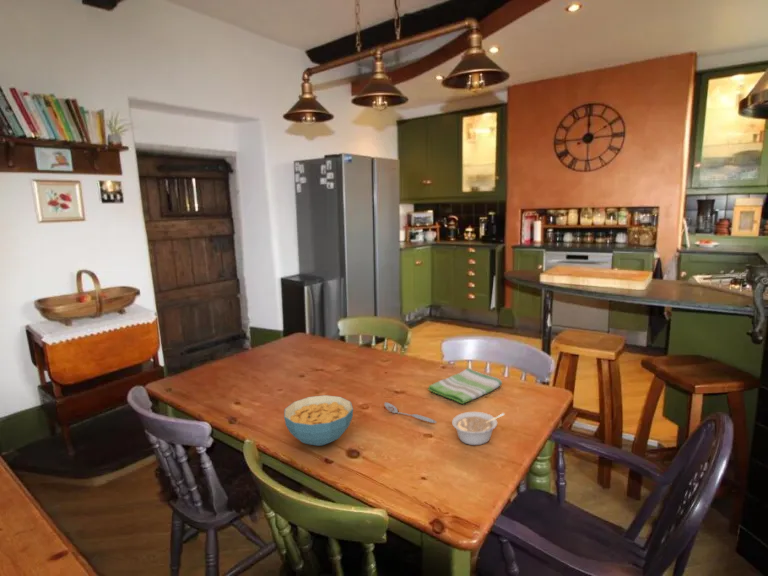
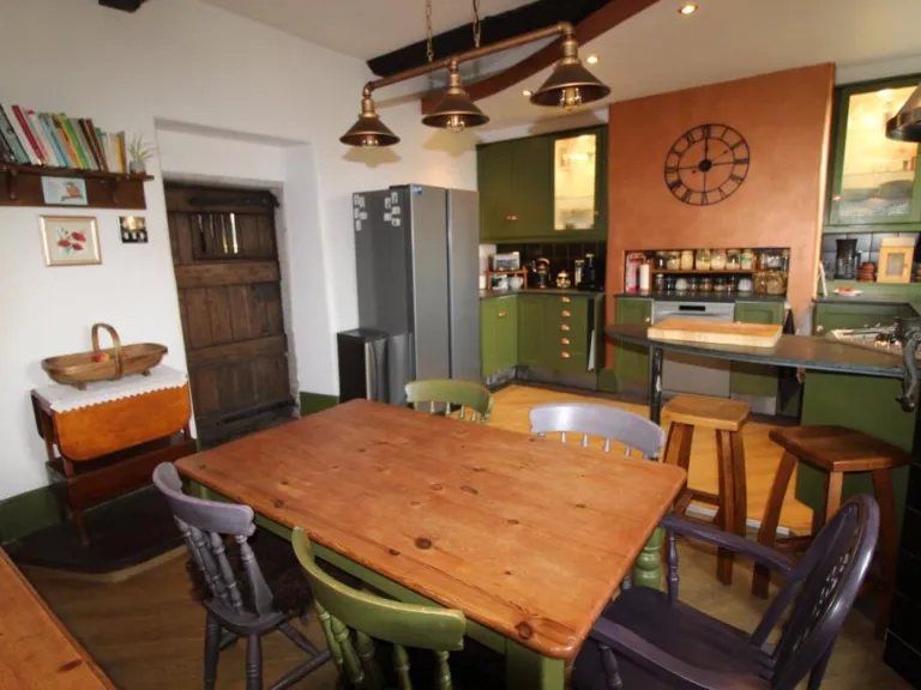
- spoon (409, 414)
- cereal bowl (319, 424)
- legume (475, 427)
- dish towel (465, 384)
